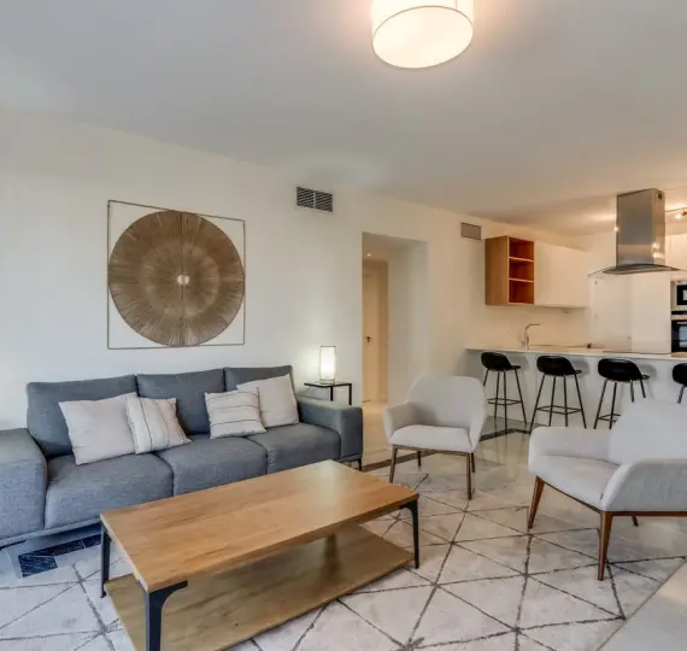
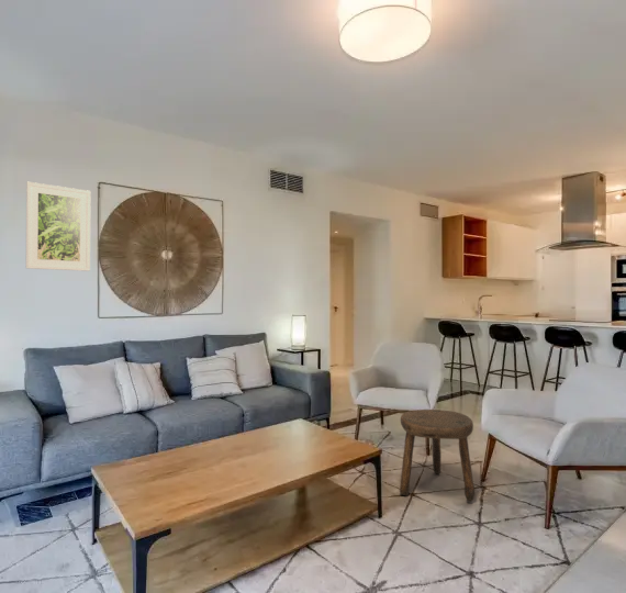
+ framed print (59, 227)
+ stool (437, 451)
